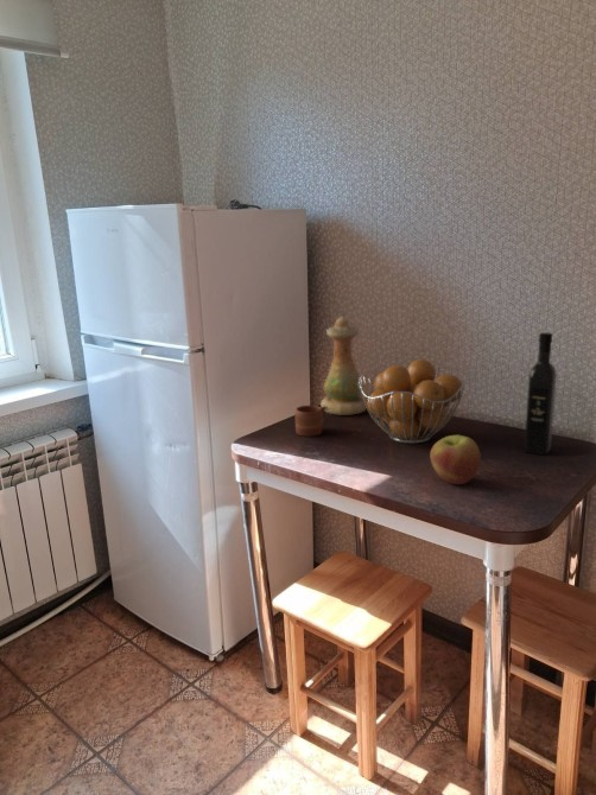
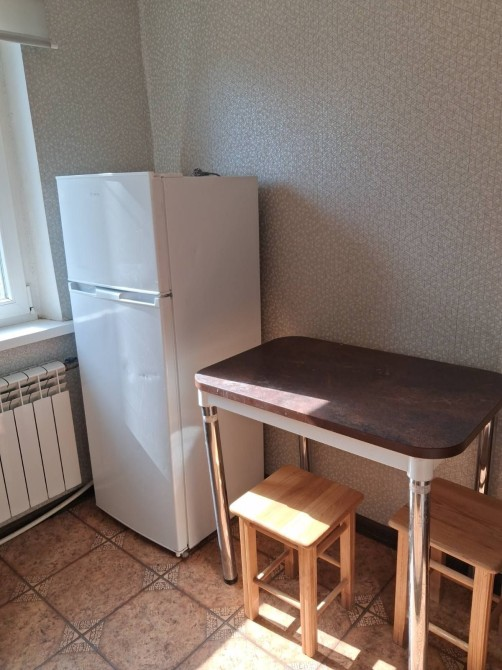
- wine bottle (541, 393)
- vase (343, 363)
- apple (455, 459)
- mug (315, 419)
- fruit basket (411, 400)
